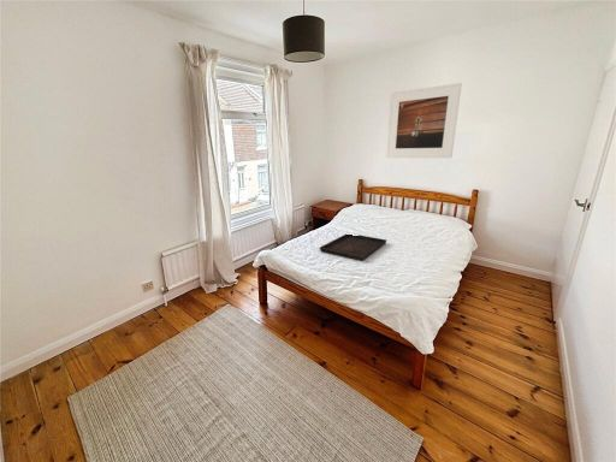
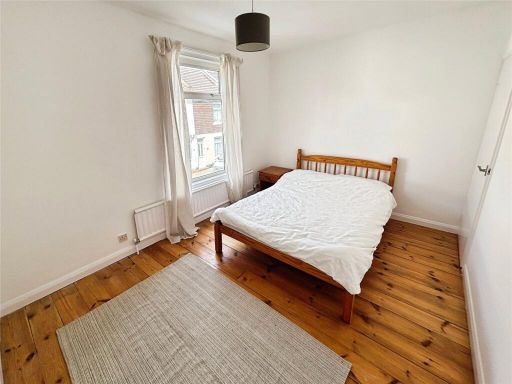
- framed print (420, 124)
- serving tray (354, 244)
